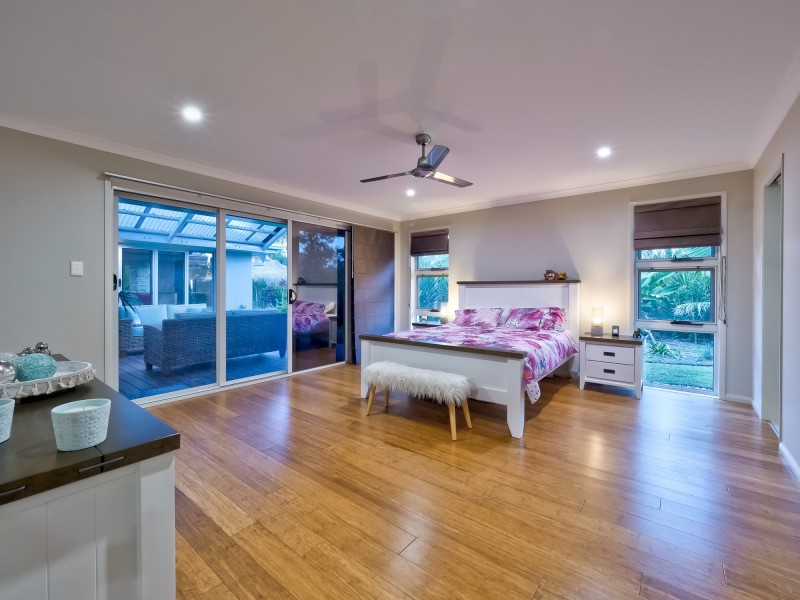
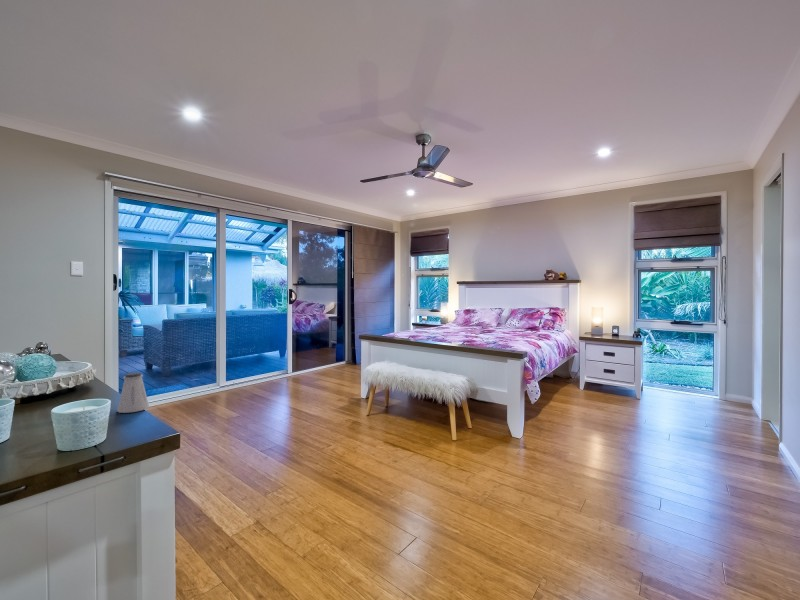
+ saltshaker (133, 391)
